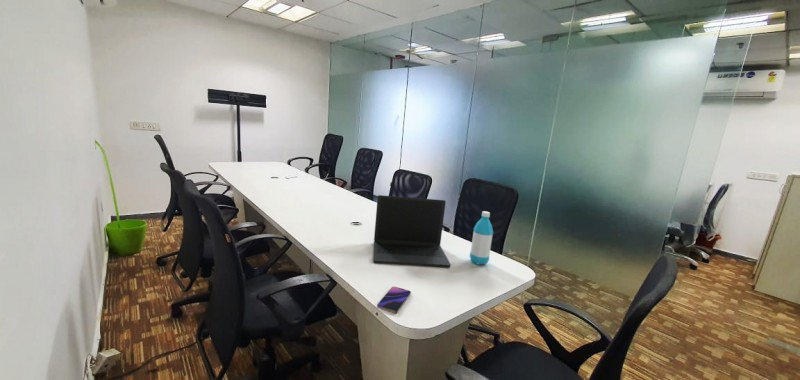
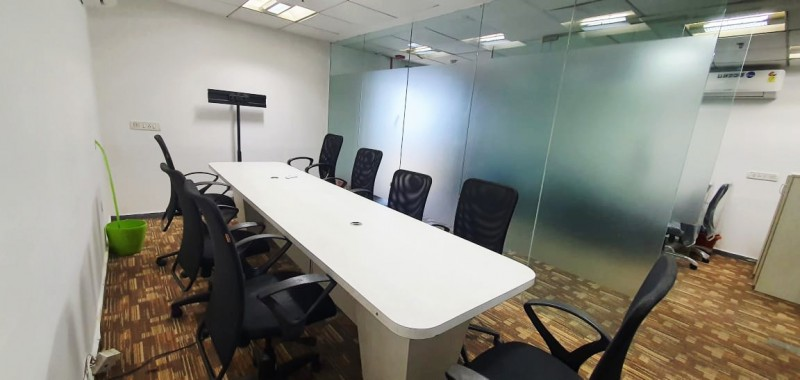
- laptop (412, 229)
- water bottle (482, 237)
- smartphone (394, 298)
